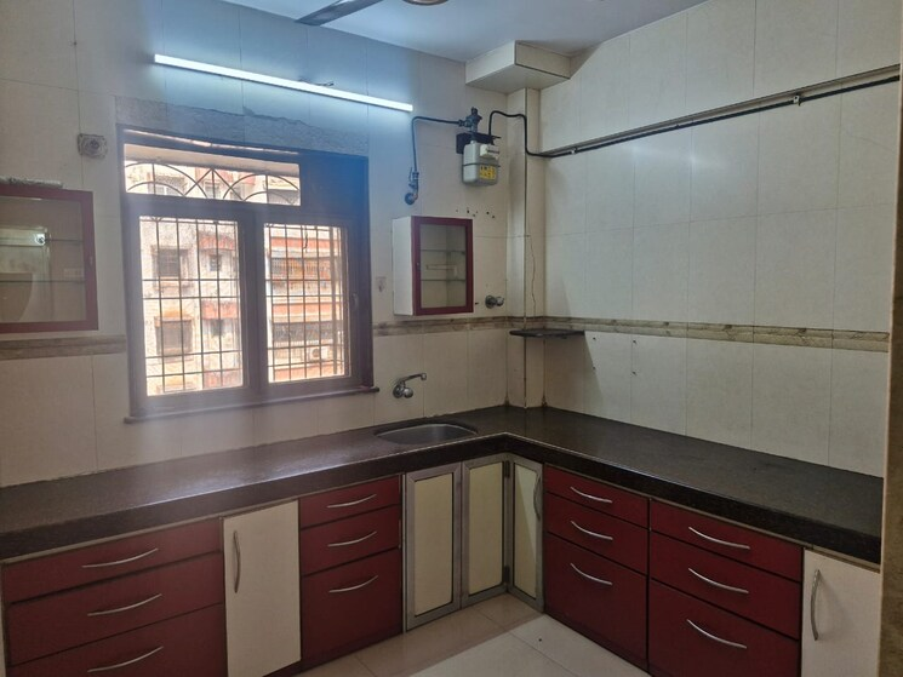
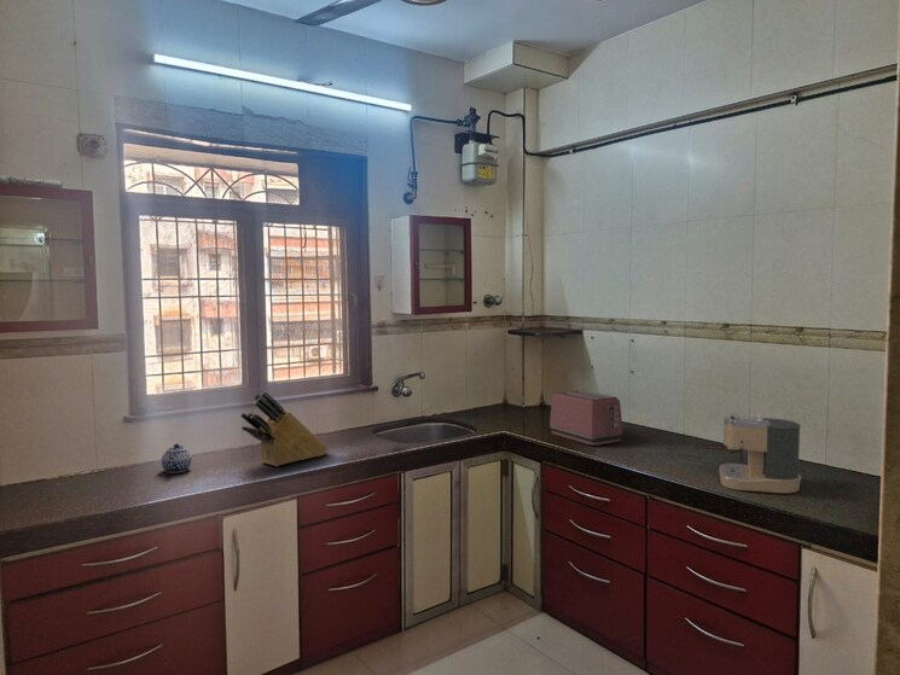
+ coffee maker (747, 449)
+ knife block (284, 424)
+ toaster (586, 415)
+ teapot (176, 456)
